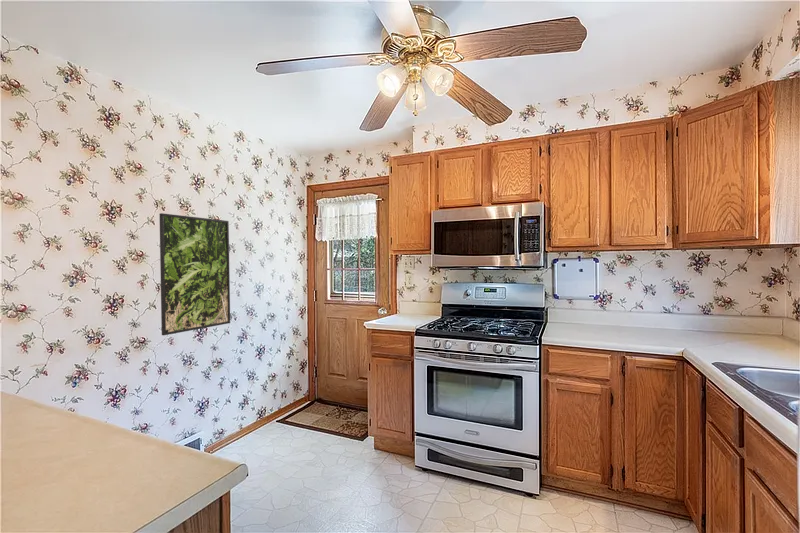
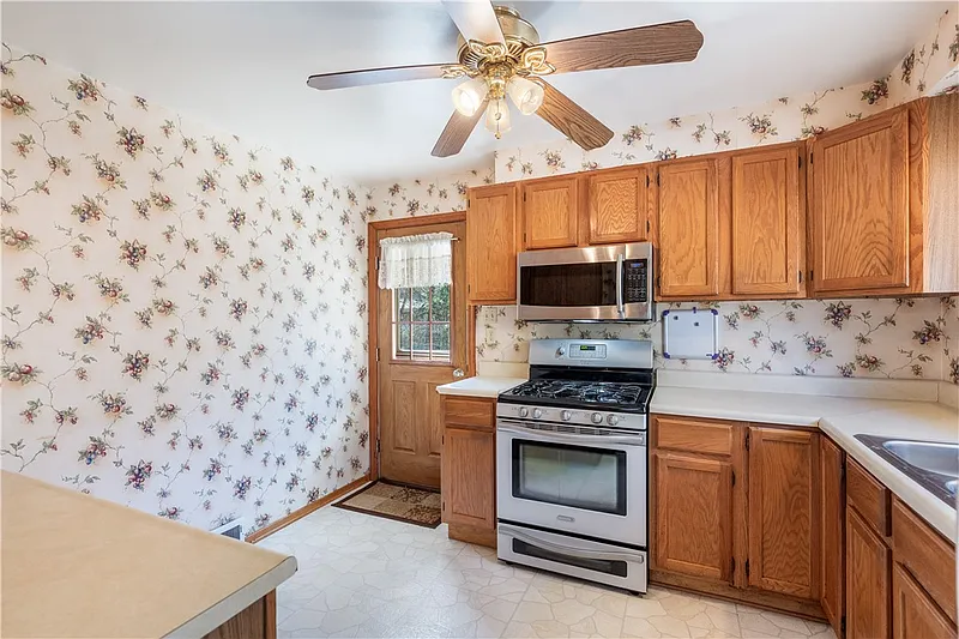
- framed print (198, 273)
